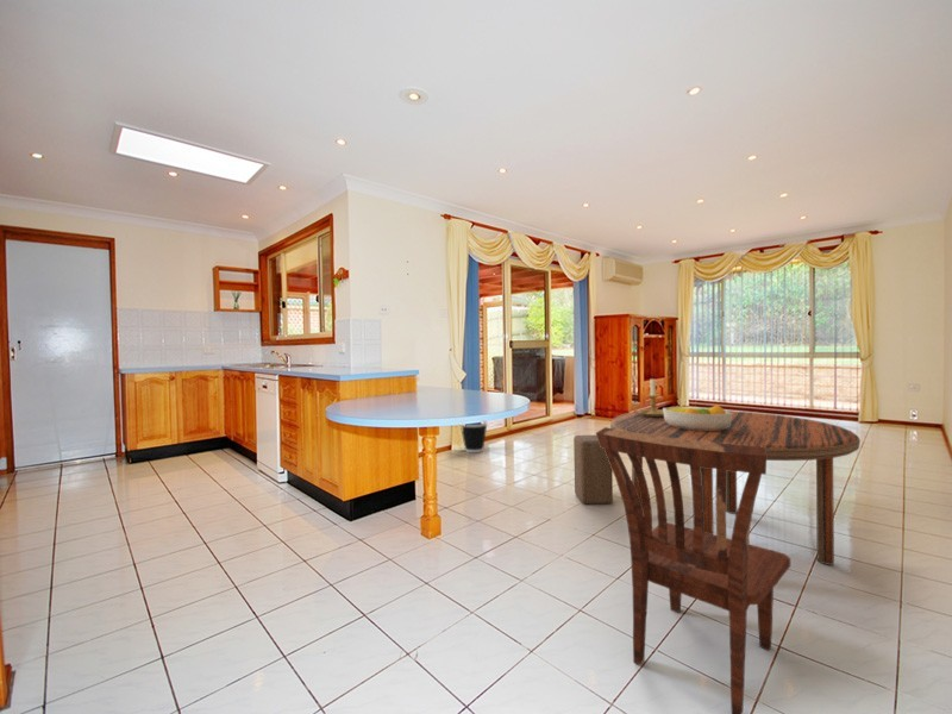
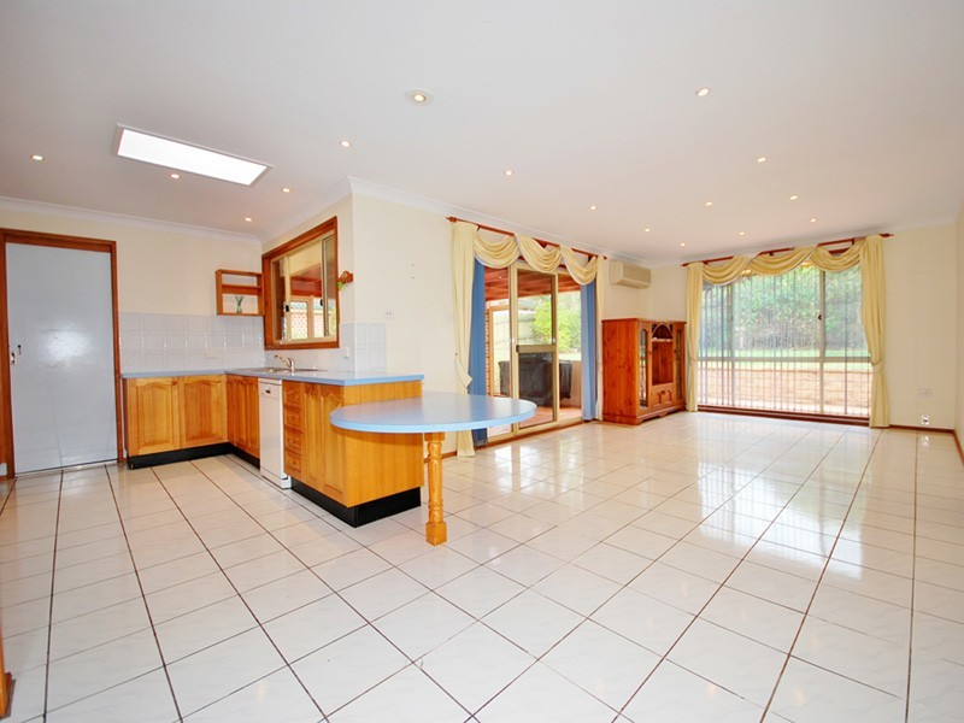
- wastebasket (474, 436)
- candle holder (652, 396)
- dining table (726, 480)
- fruit bowl (695, 414)
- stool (593, 468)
- dining chair (699, 544)
